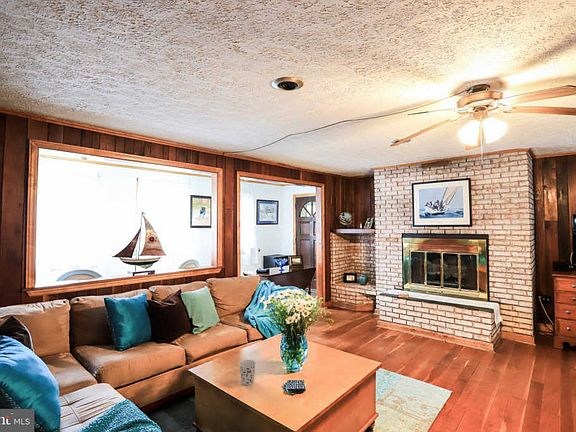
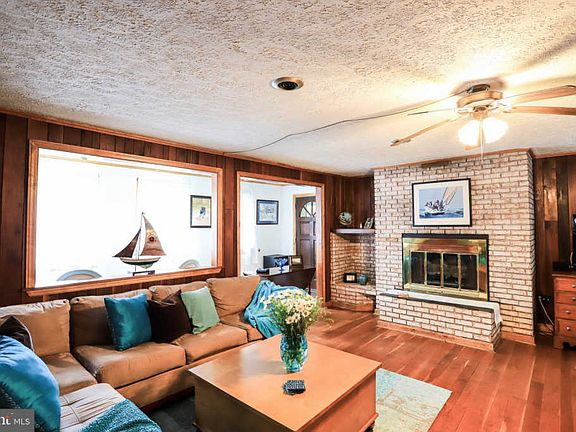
- cup (247, 372)
